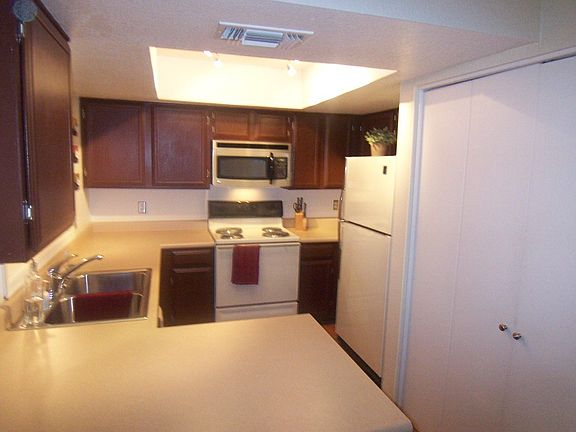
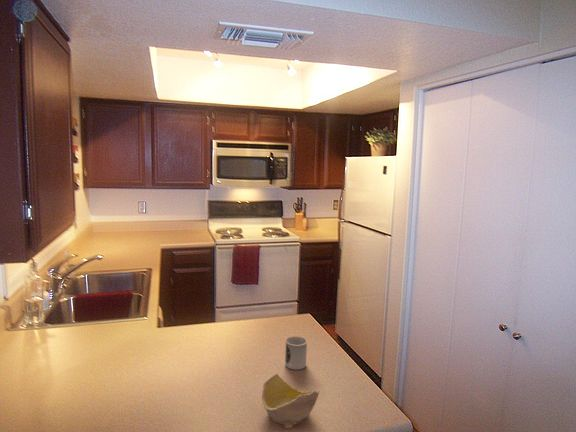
+ bowl (288, 396)
+ cup (294, 350)
